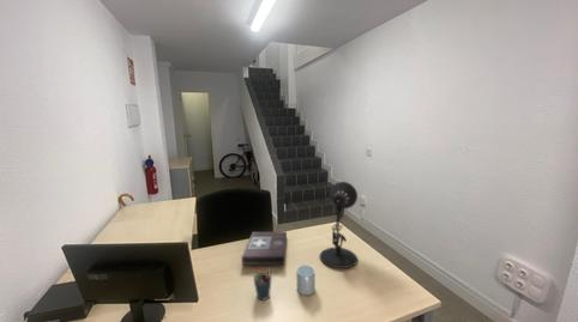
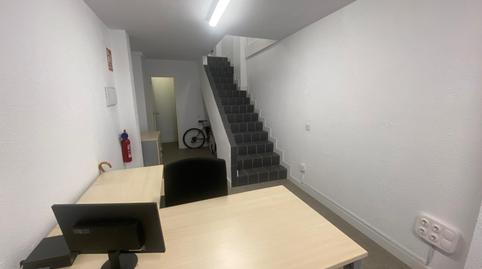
- first aid kit (266, 247)
- pen holder (263, 281)
- desk lamp (338, 221)
- mug (306, 281)
